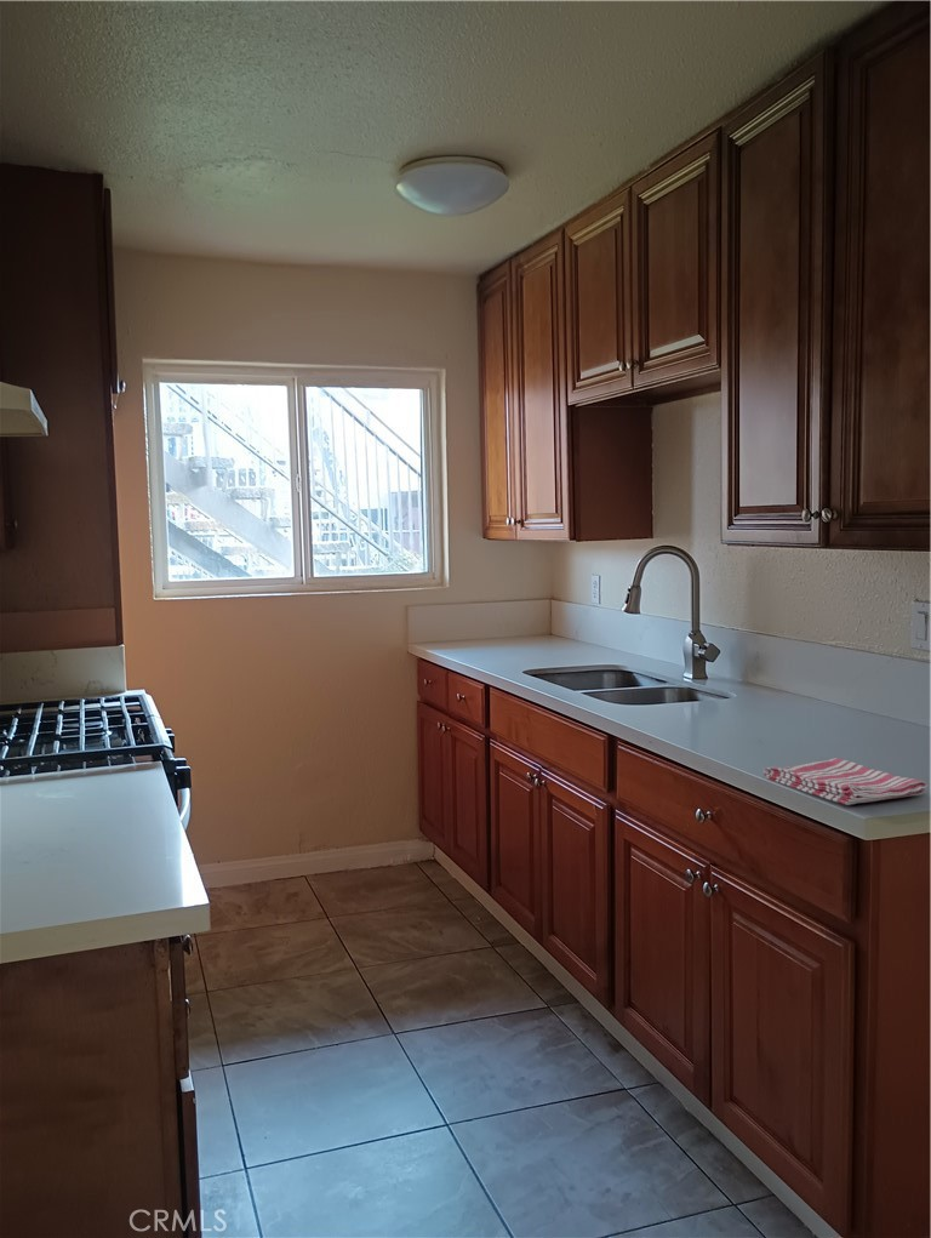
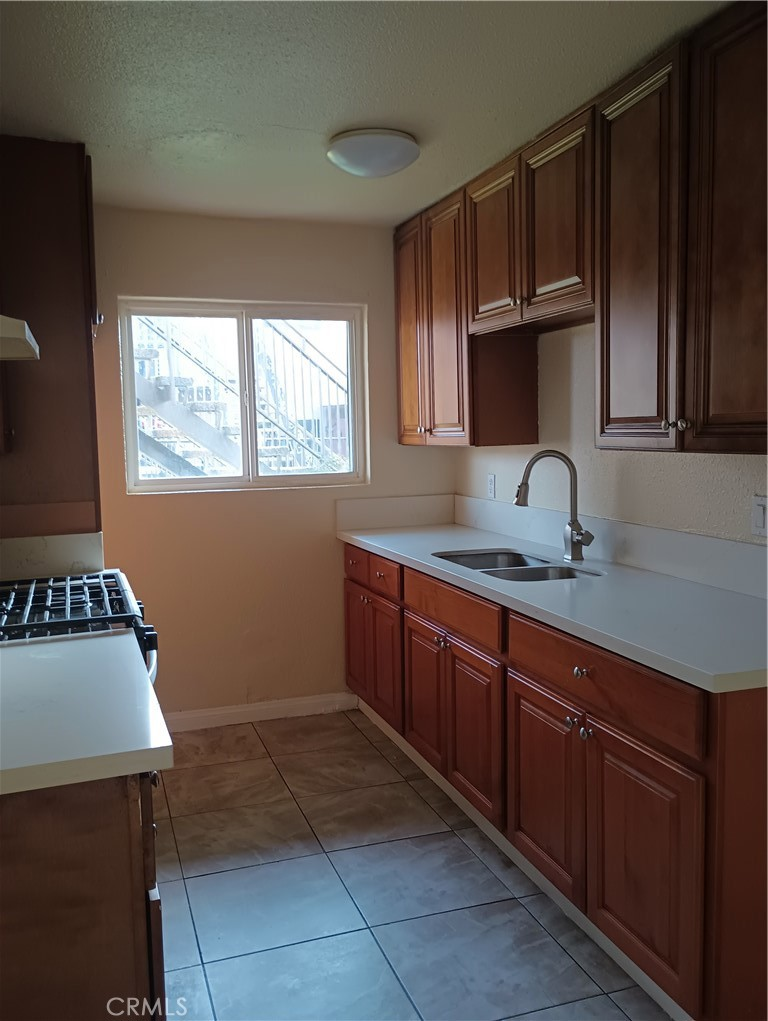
- dish towel (841, 776)
